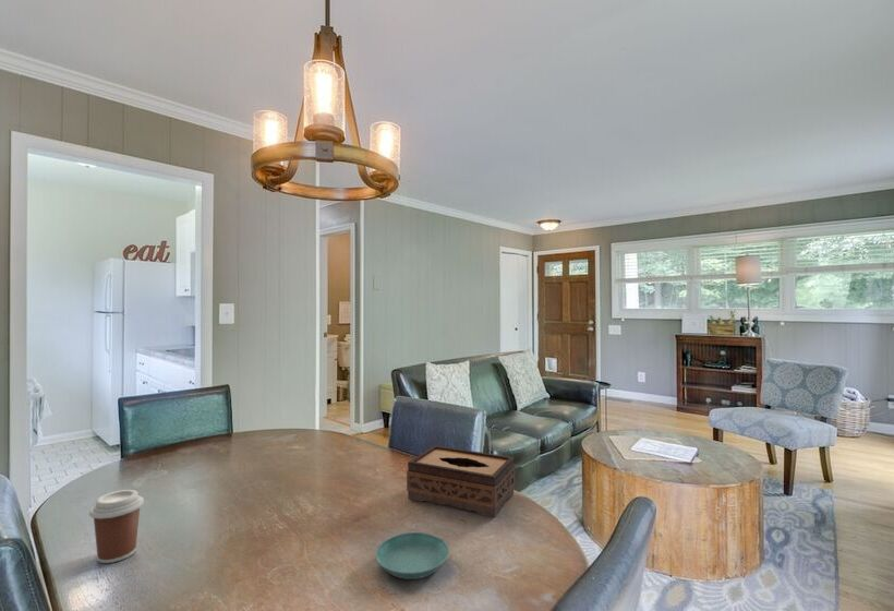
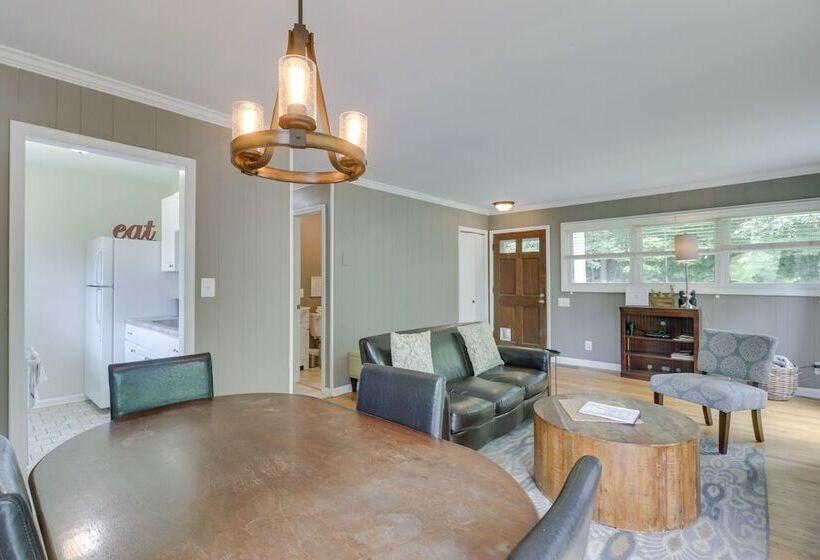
- saucer (412, 556)
- tissue box (461, 477)
- coffee cup (117, 525)
